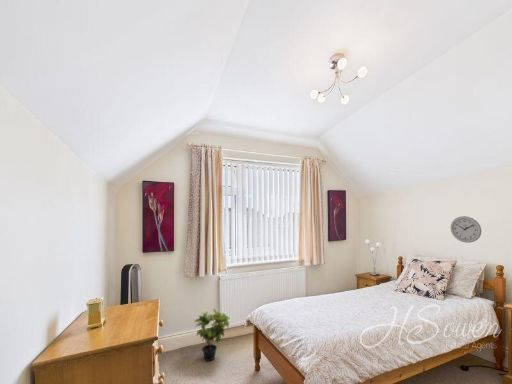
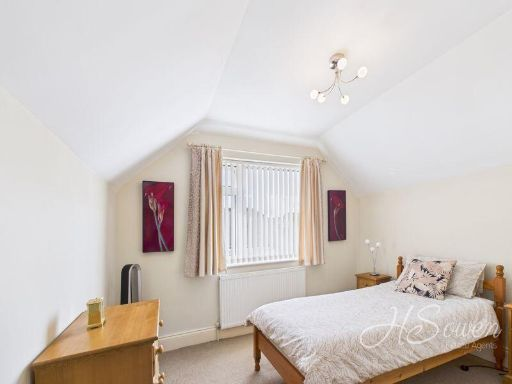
- wall clock (464, 229)
- potted plant (212, 333)
